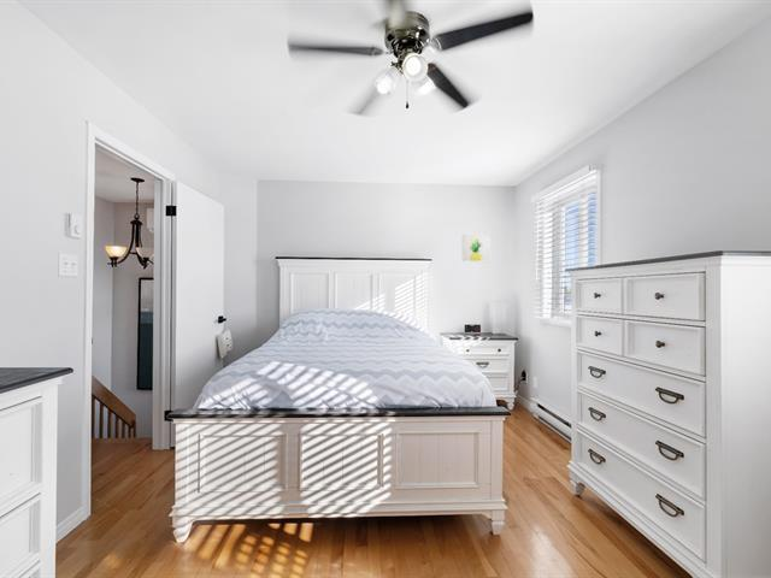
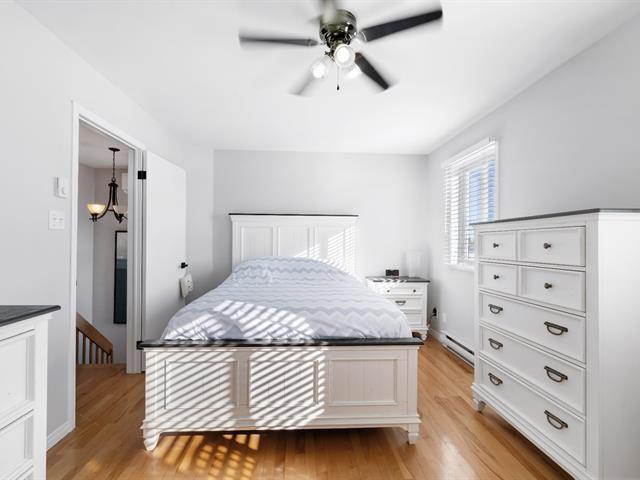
- wall art (476, 248)
